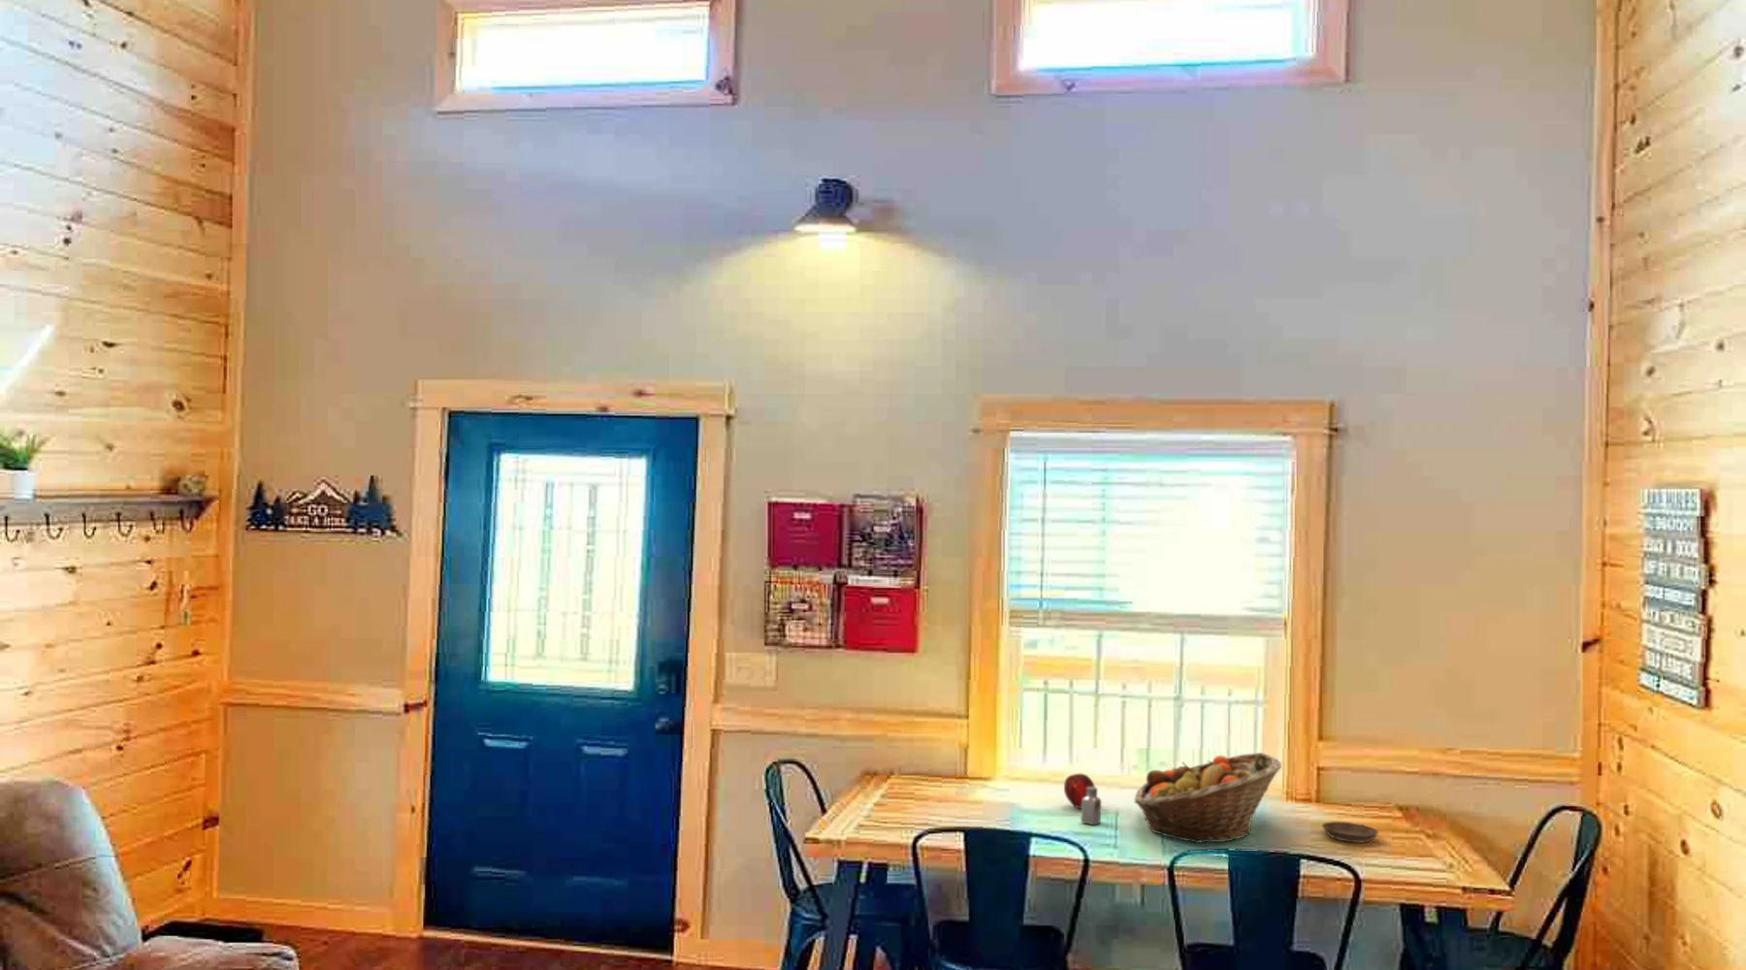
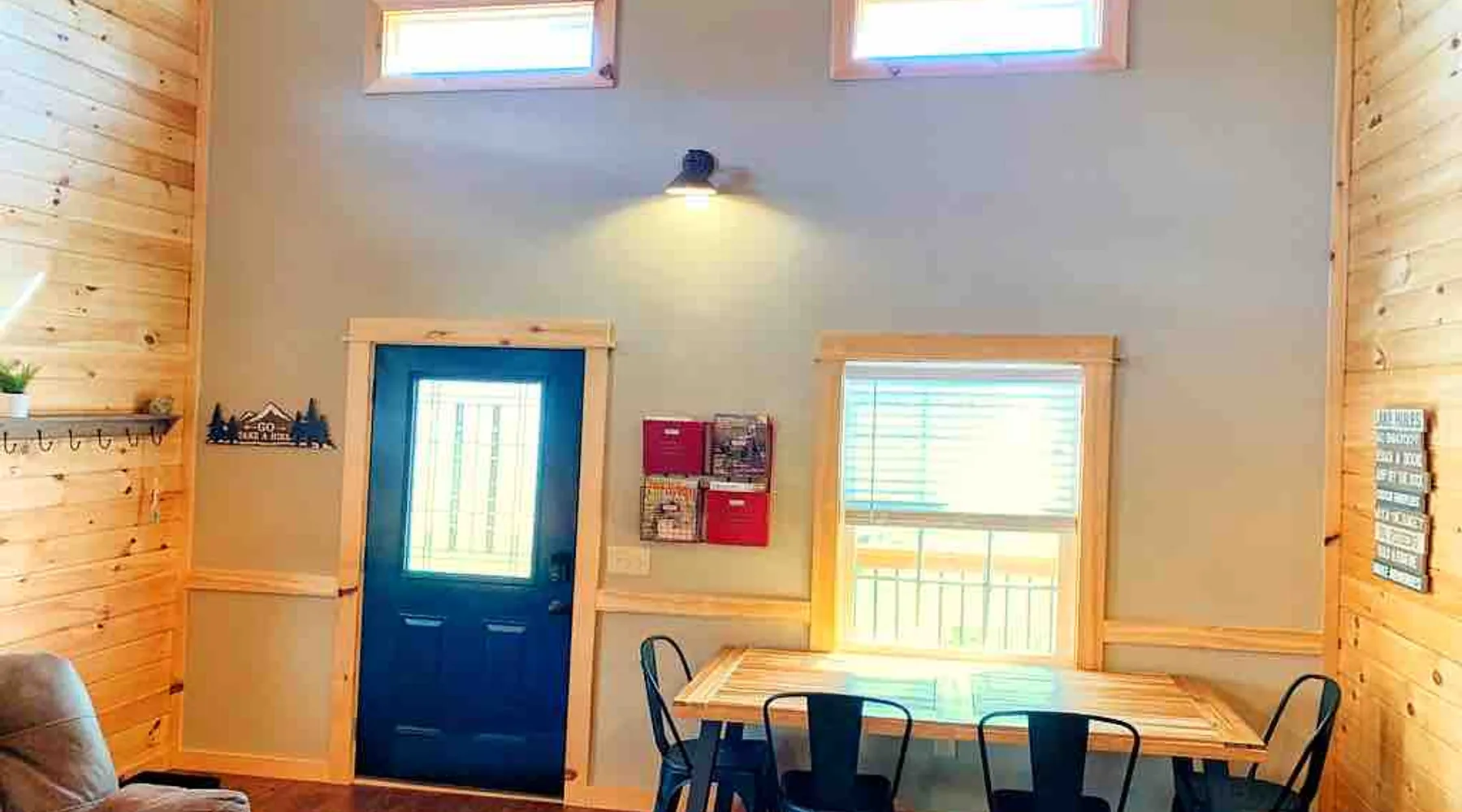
- saltshaker (1092, 804)
- fruit basket (1206, 792)
- saucer (1350, 833)
- apple (1078, 791)
